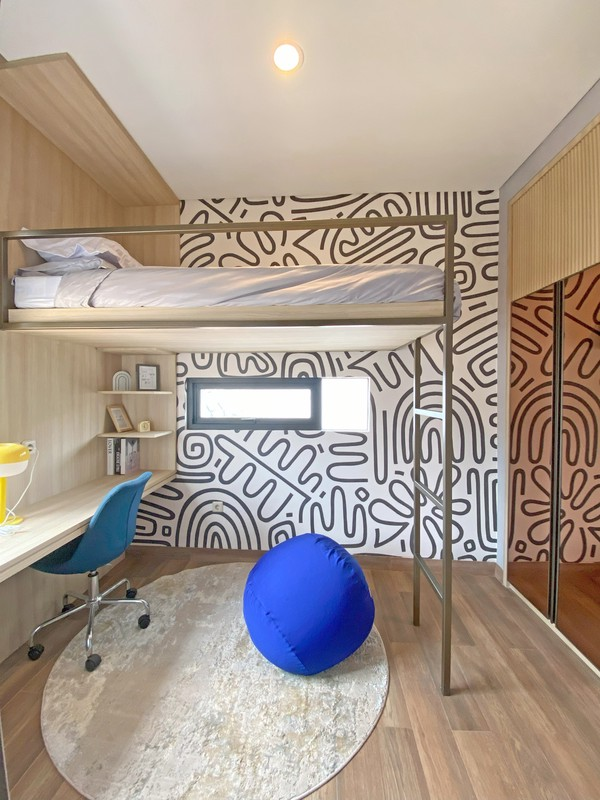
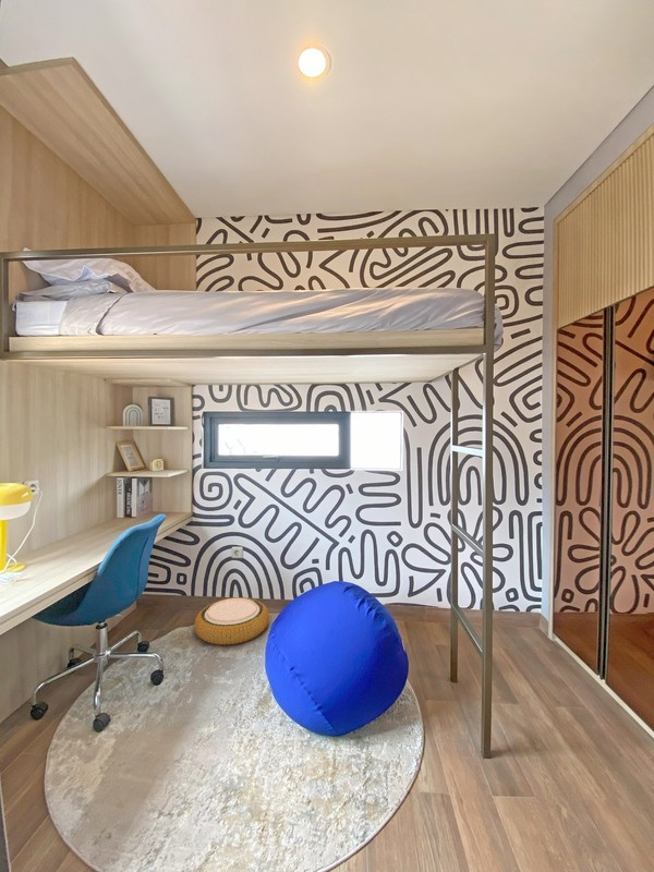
+ woven basket (232, 618)
